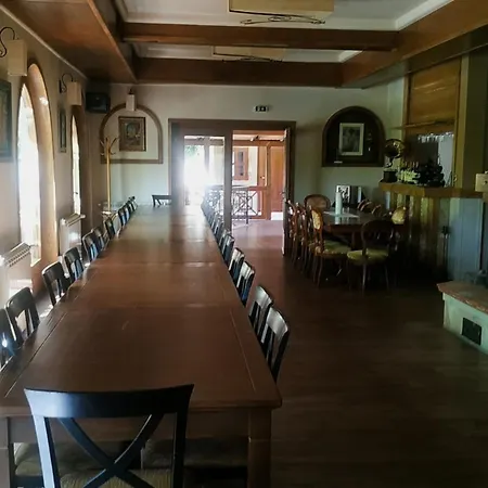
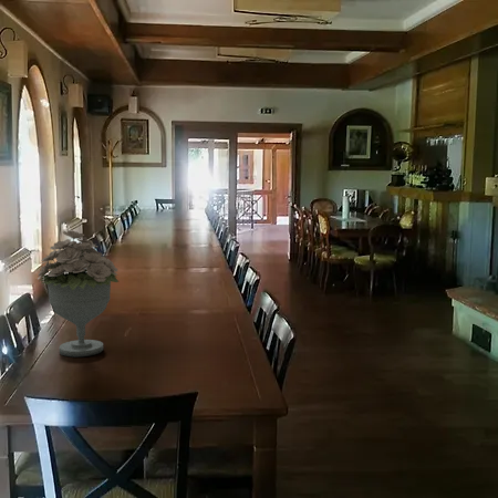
+ bouquet (79, 291)
